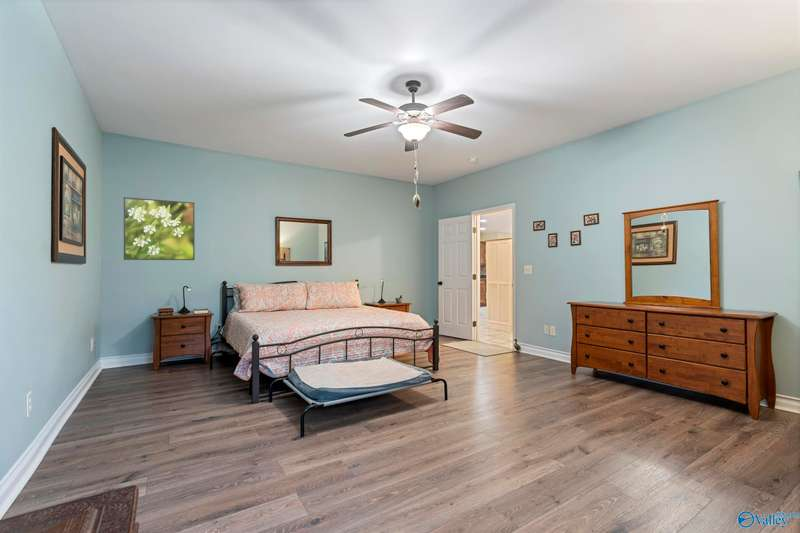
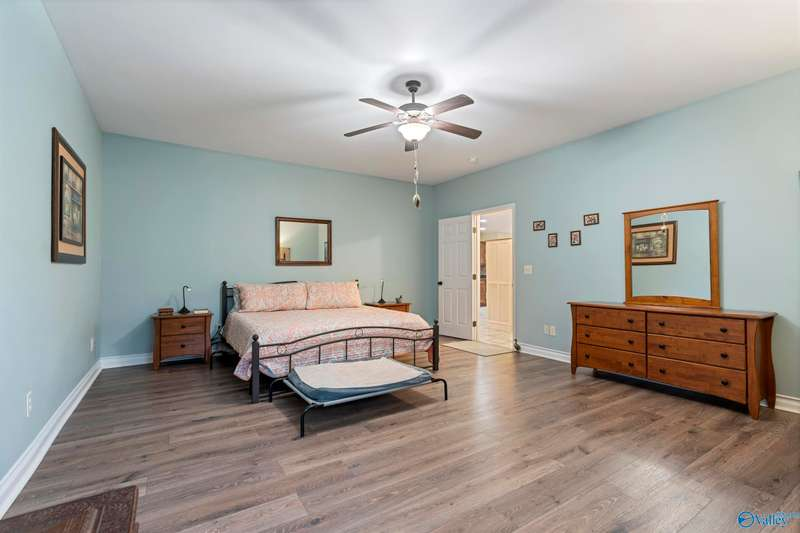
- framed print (160, 230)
